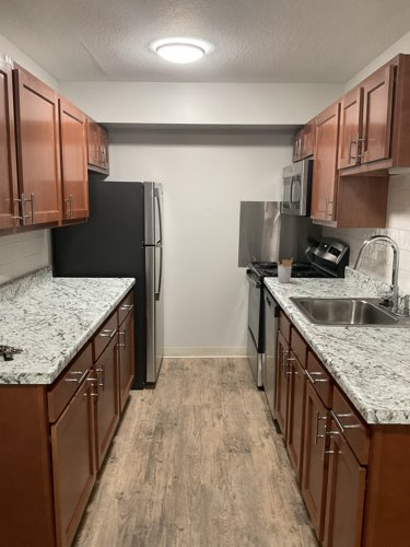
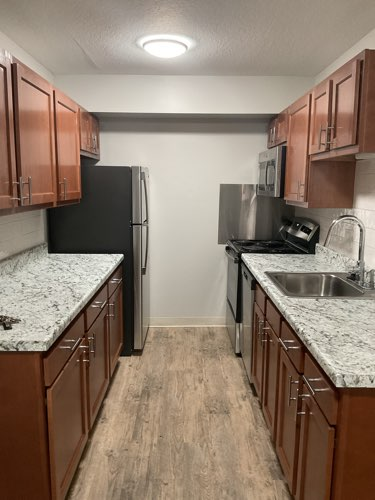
- utensil holder (285, 269)
